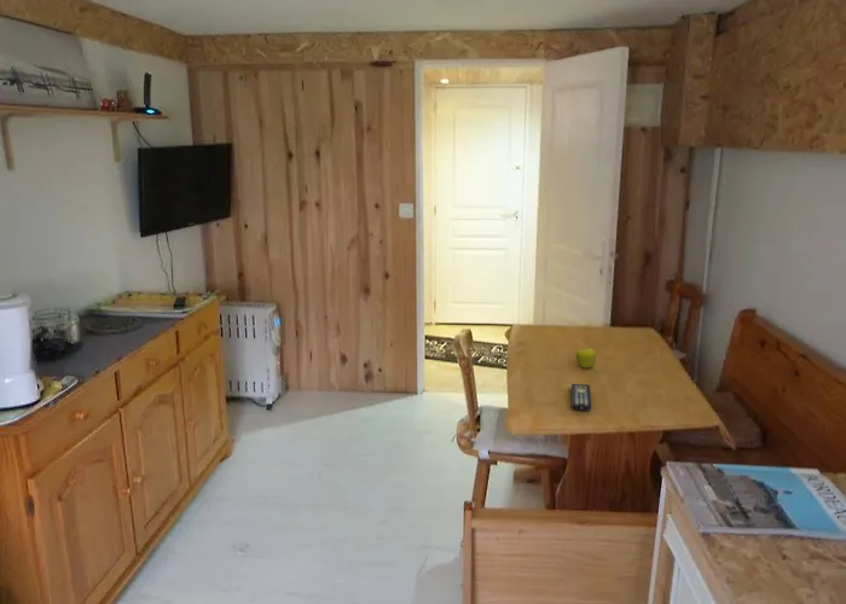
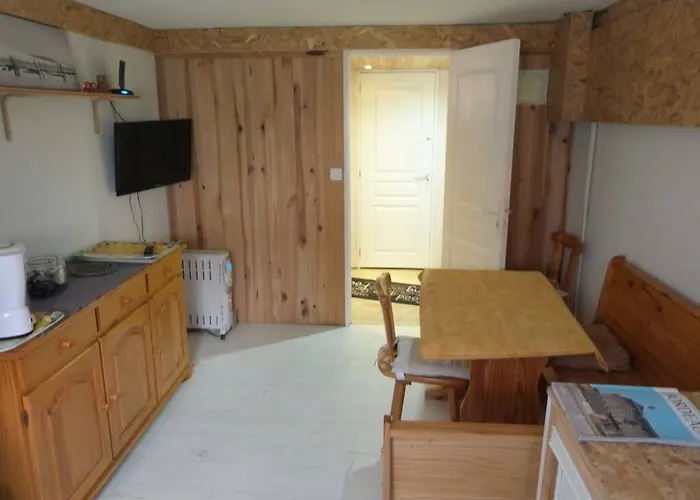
- remote control (580, 395)
- fruit (585, 356)
